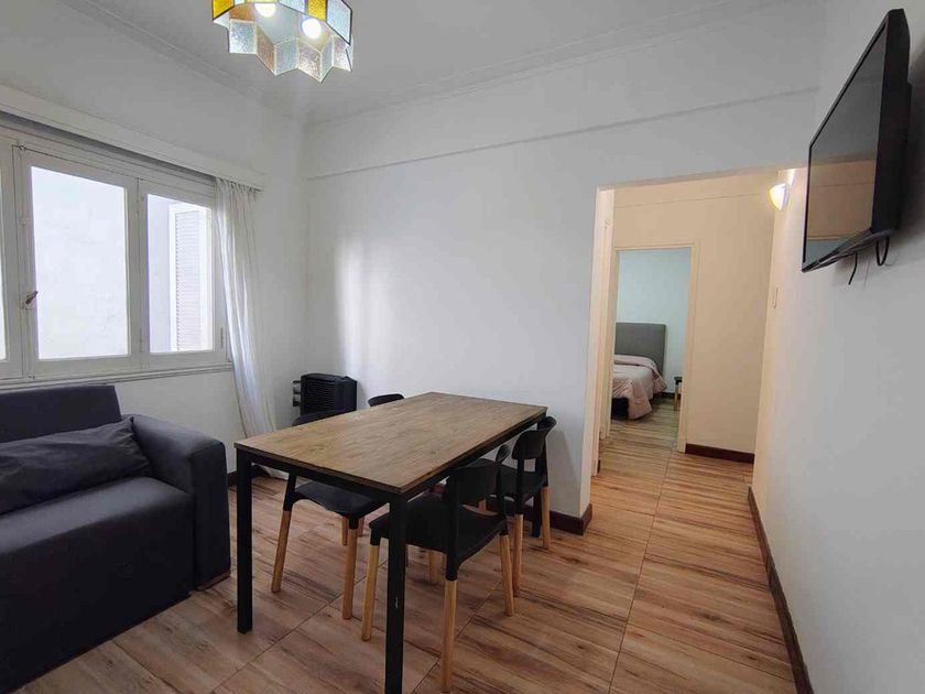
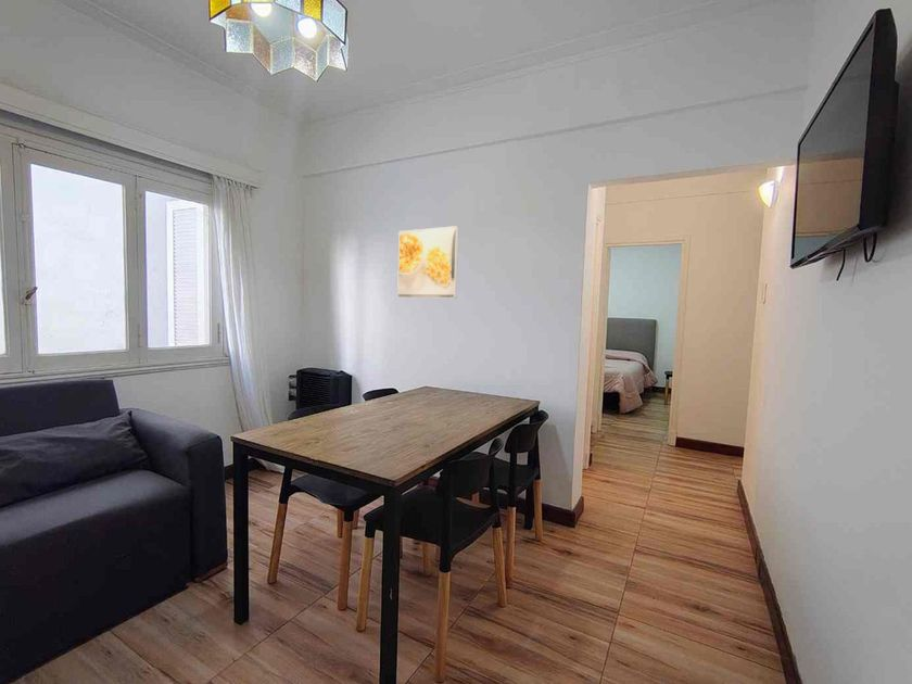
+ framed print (427, 263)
